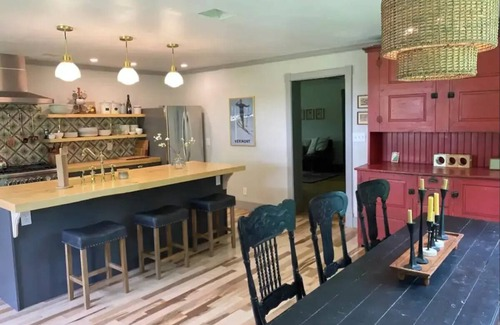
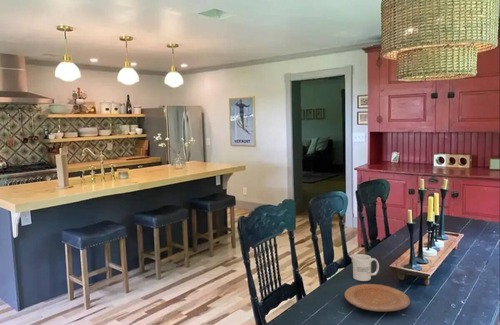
+ mug (364, 266)
+ plate (376, 300)
